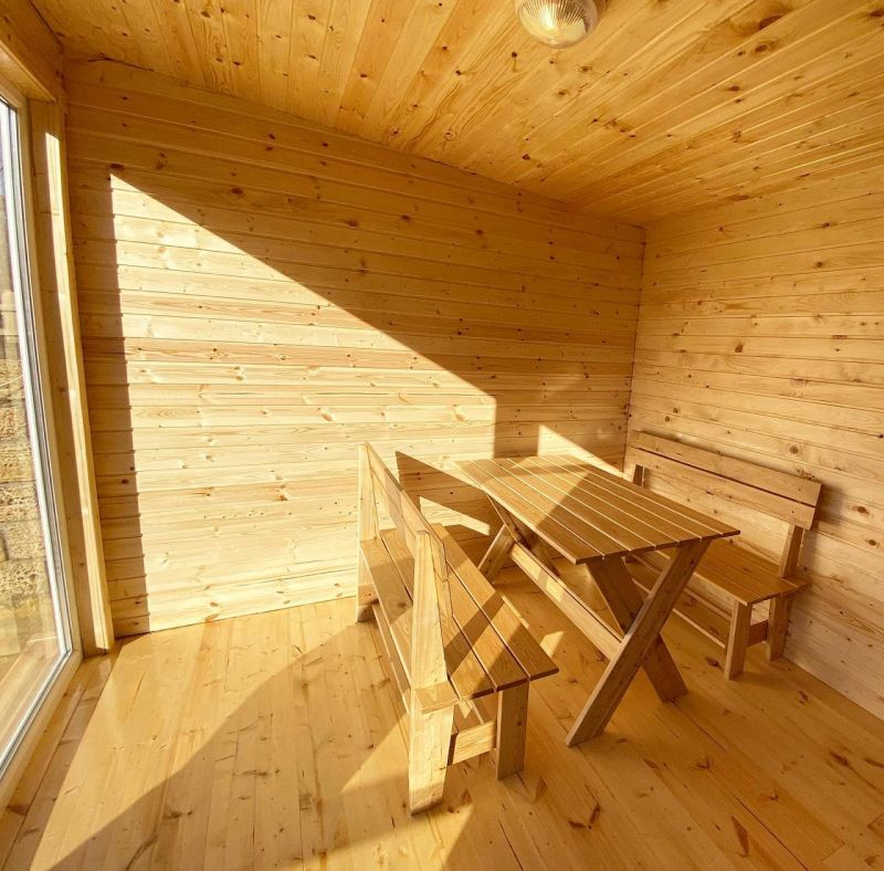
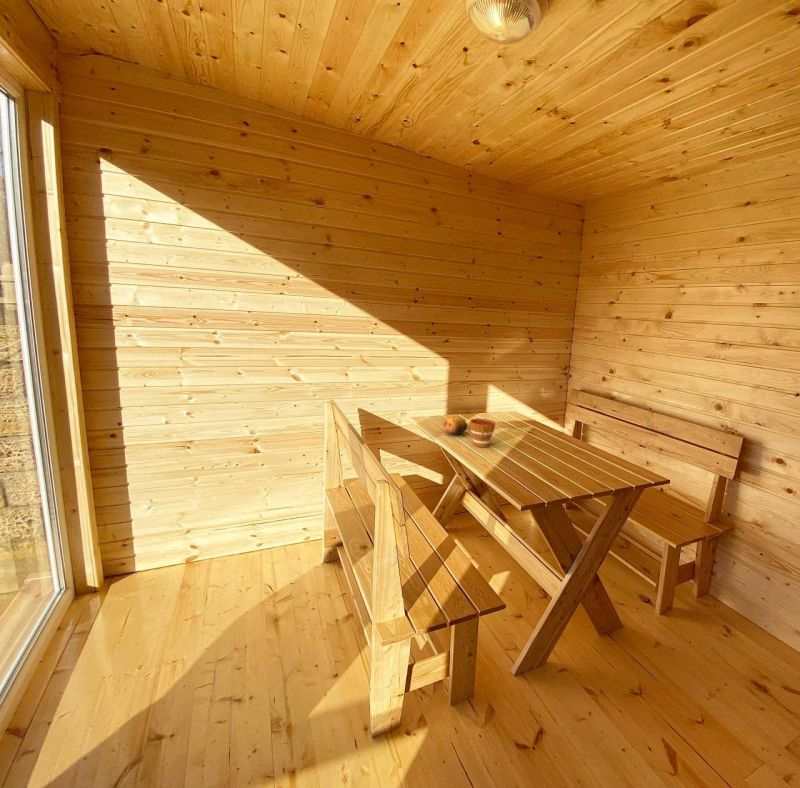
+ cup (482, 433)
+ fruit (455, 425)
